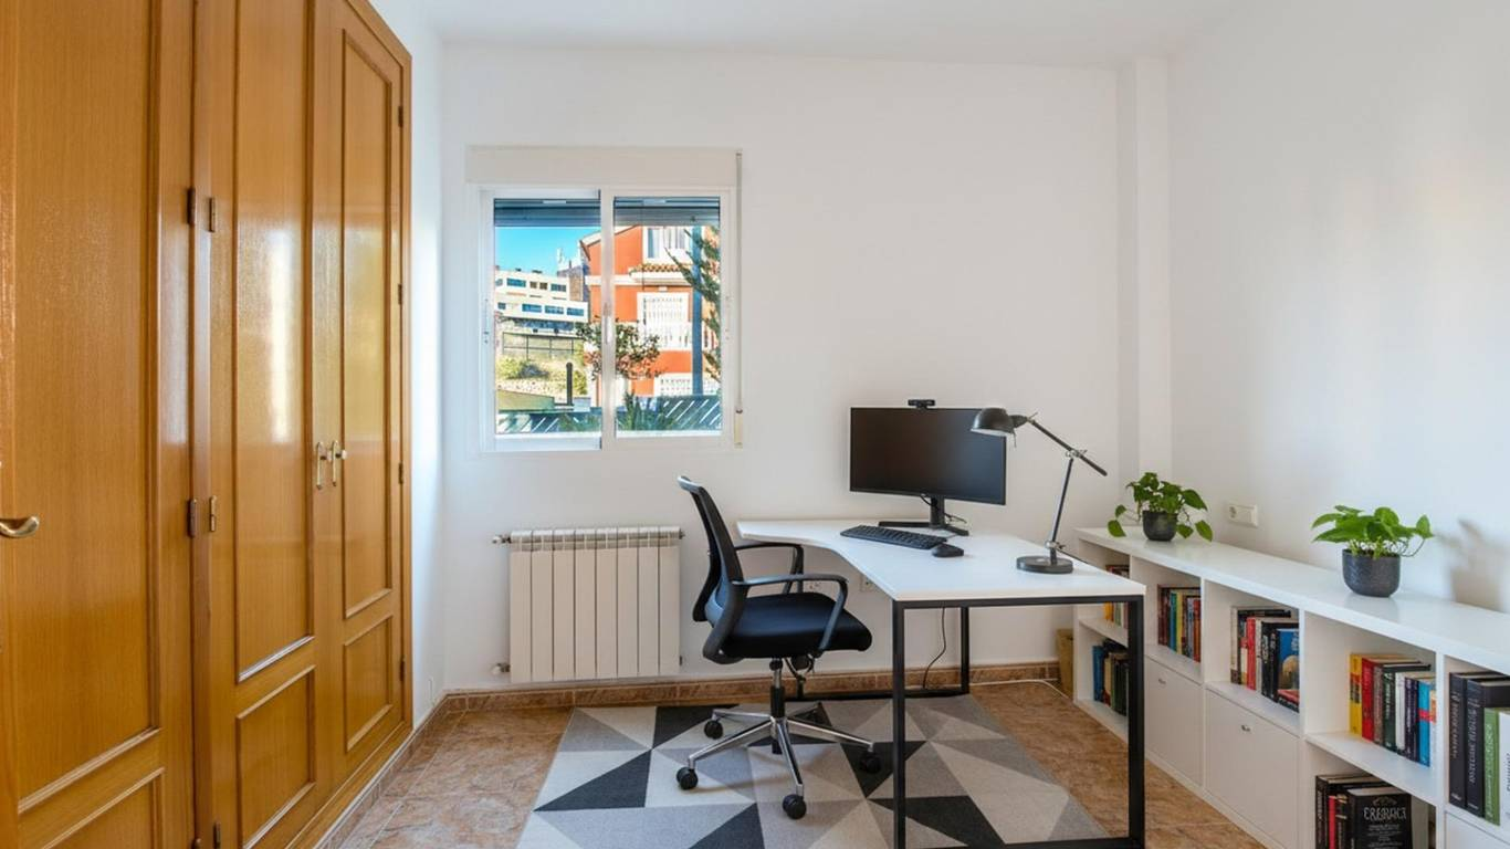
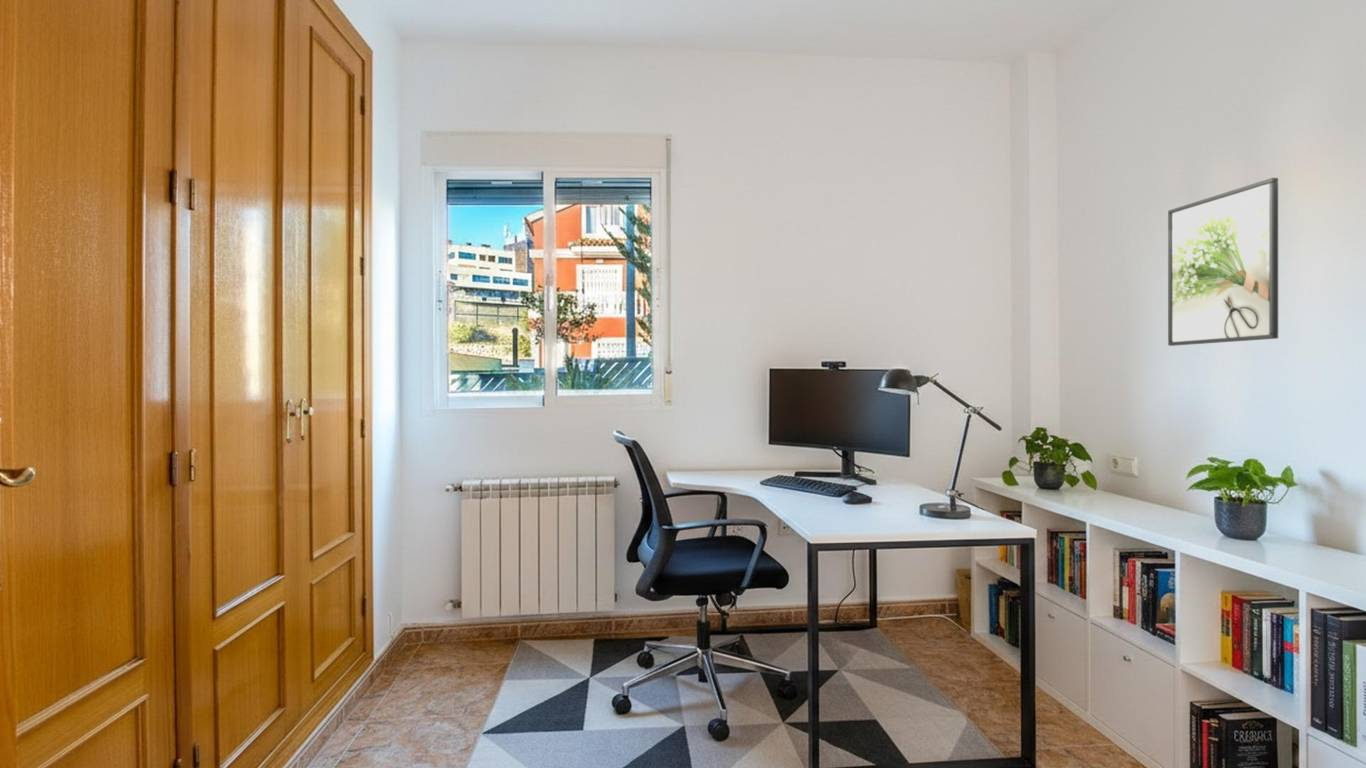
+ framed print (1218, 268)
